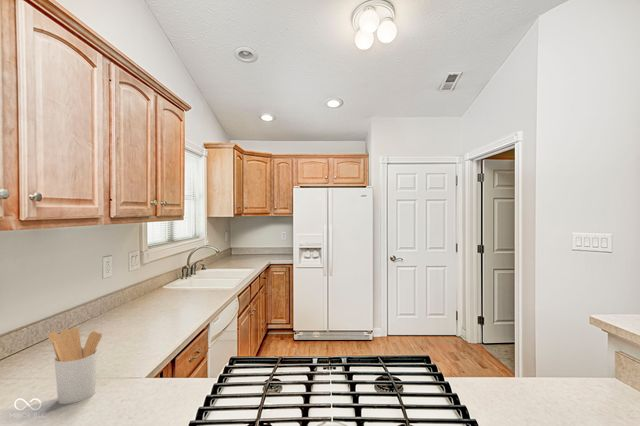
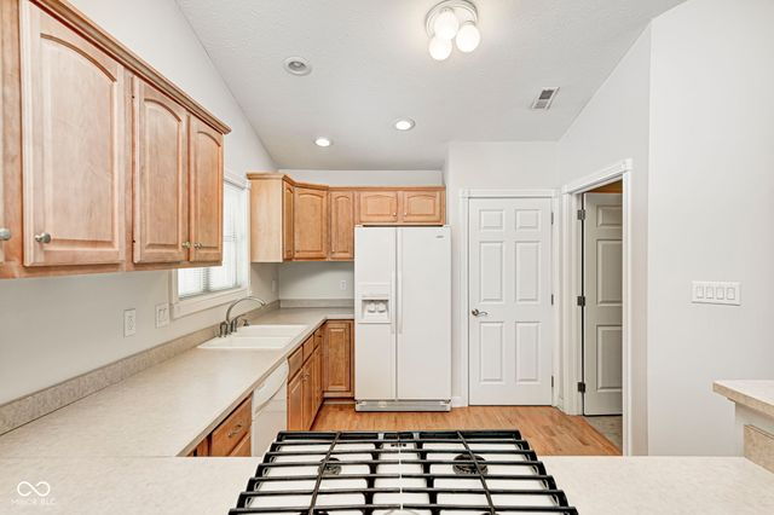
- utensil holder (72, 362)
